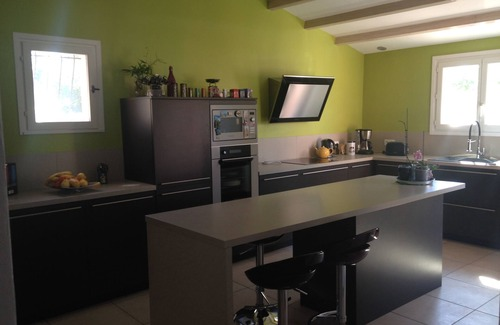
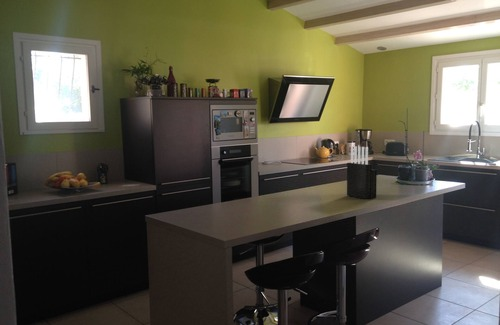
+ knife block (362, 171)
